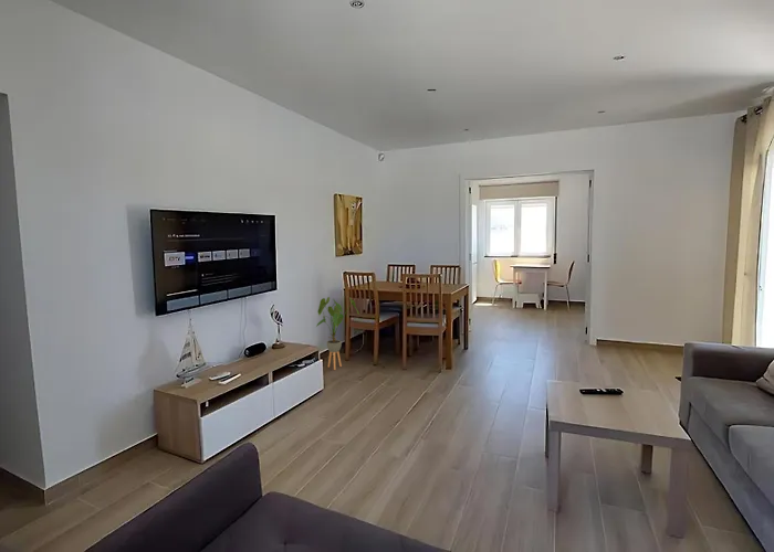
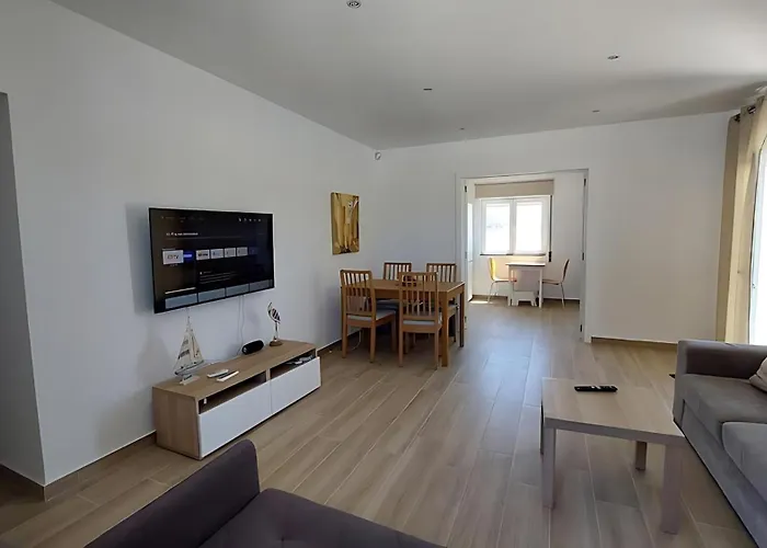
- house plant (333, 331)
